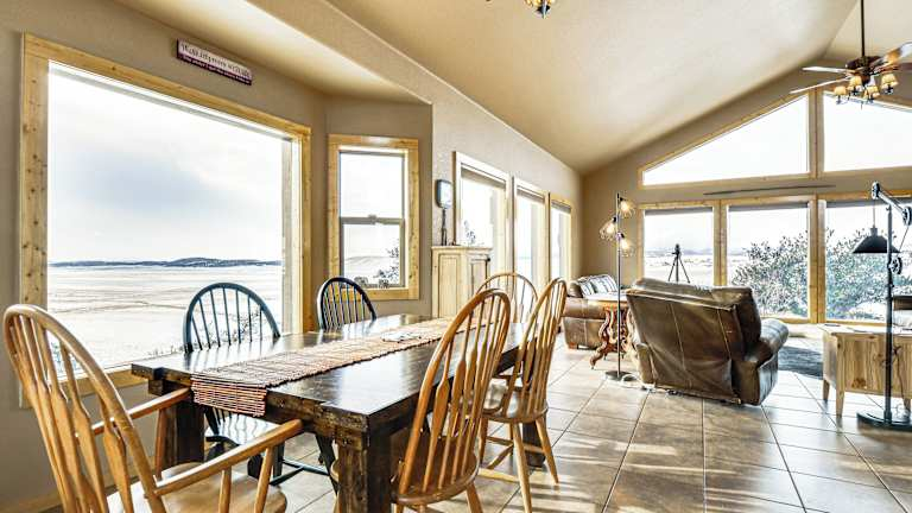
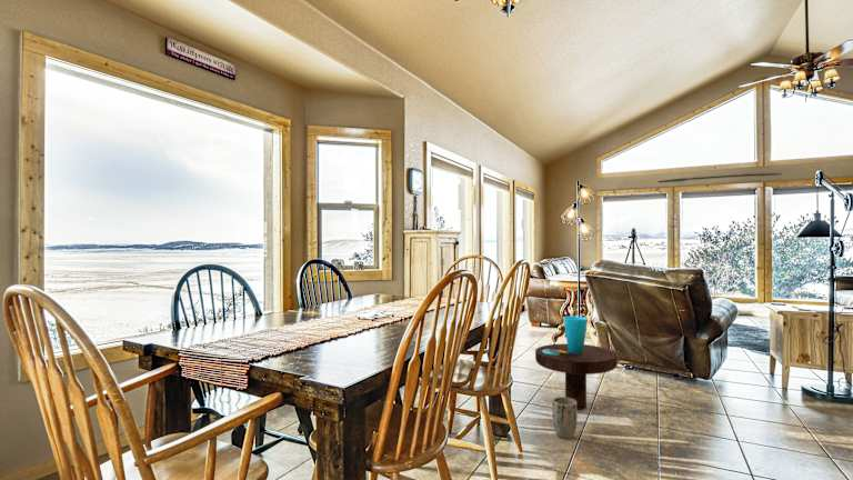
+ side table (575, 361)
+ plant pot (564, 418)
